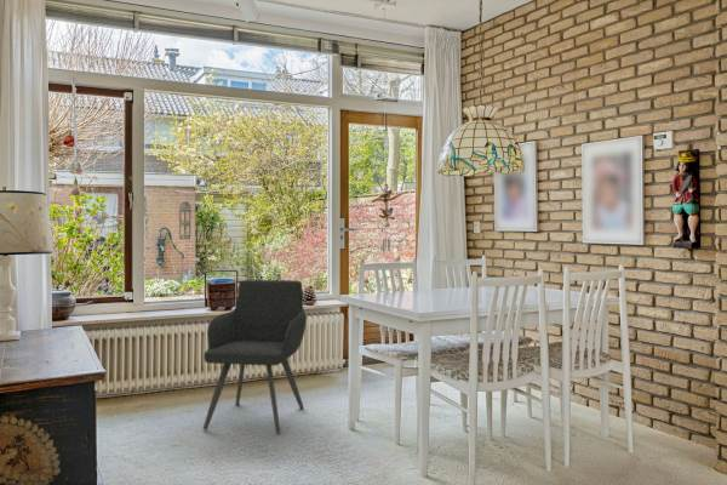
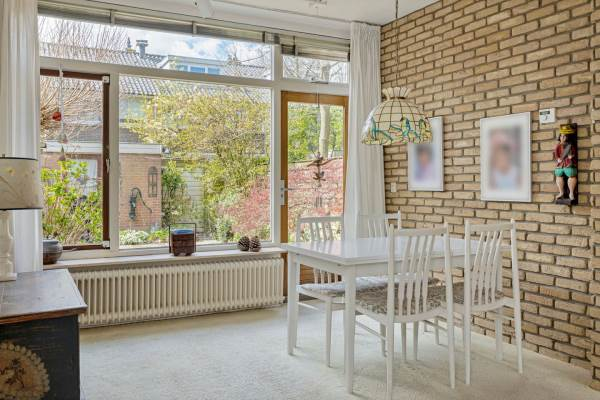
- armchair (258, 349)
